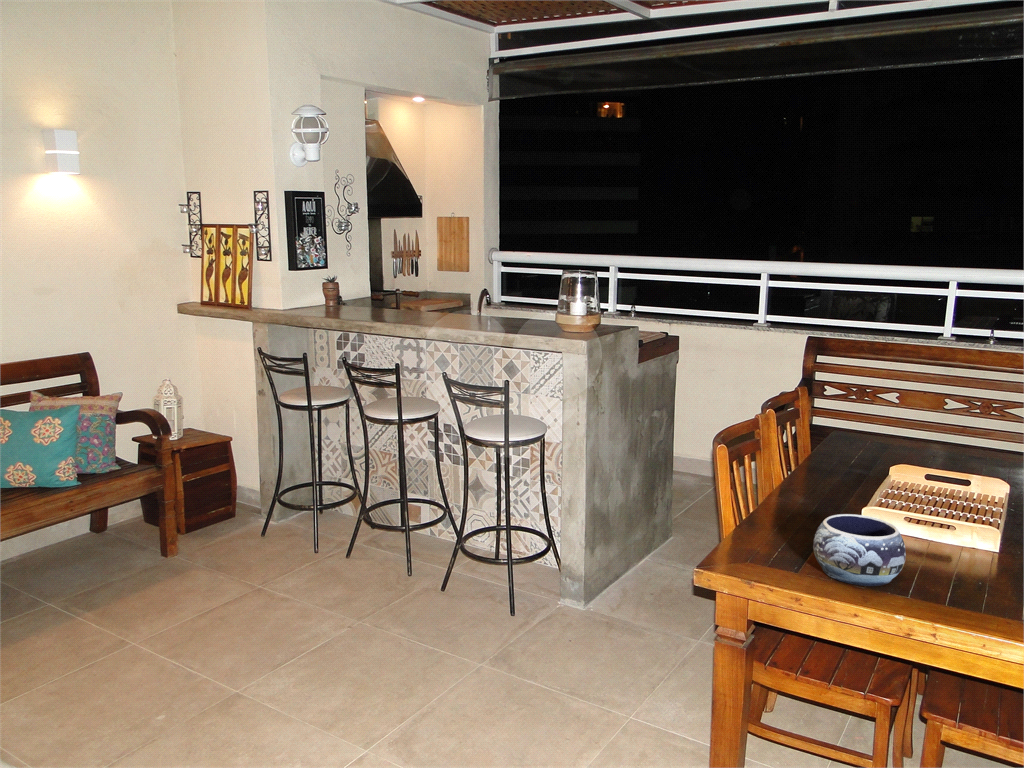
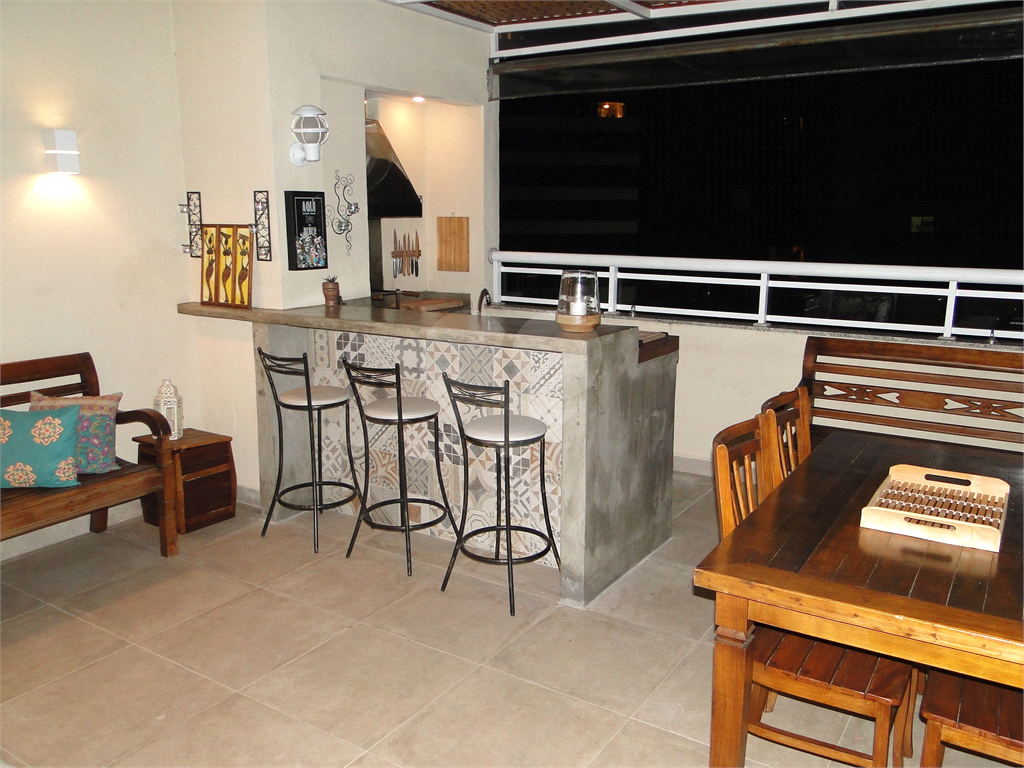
- decorative bowl (858, 549)
